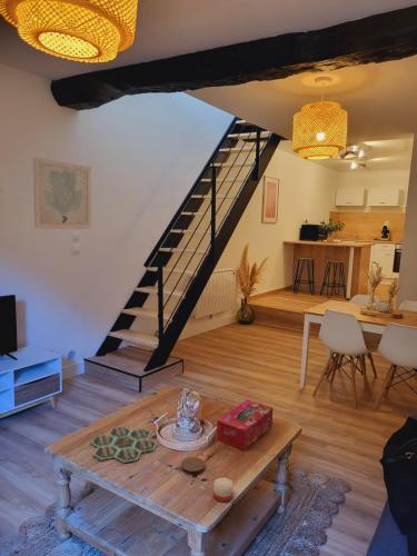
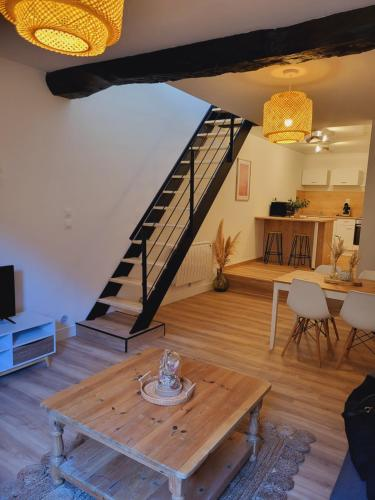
- candle (222, 483)
- board game (123, 443)
- coaster (192, 465)
- wall art (63, 196)
- tissue box (245, 423)
